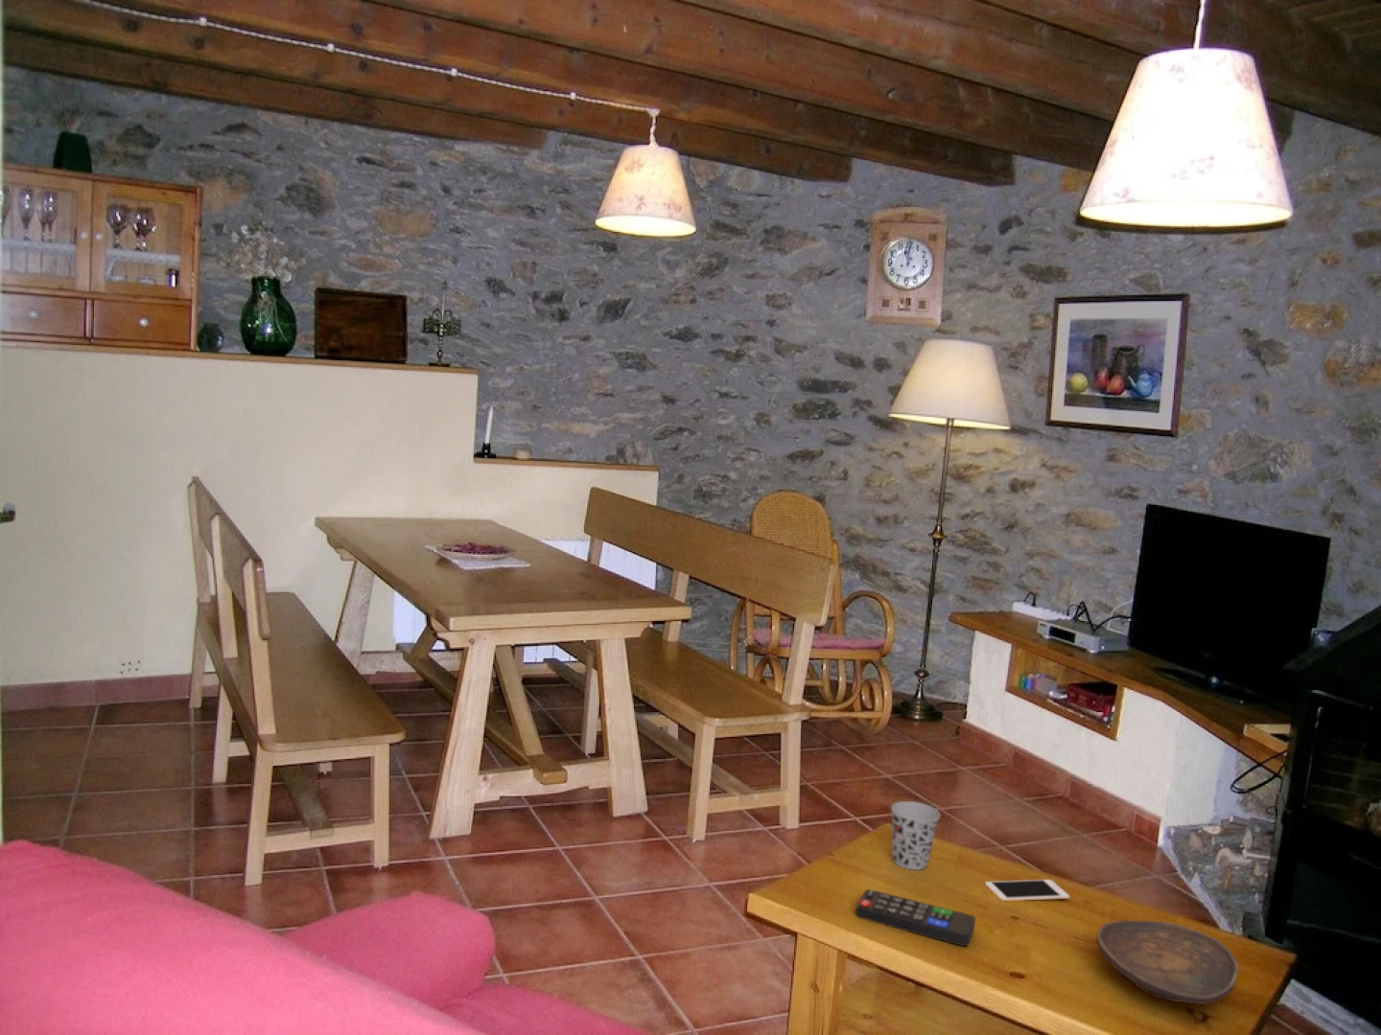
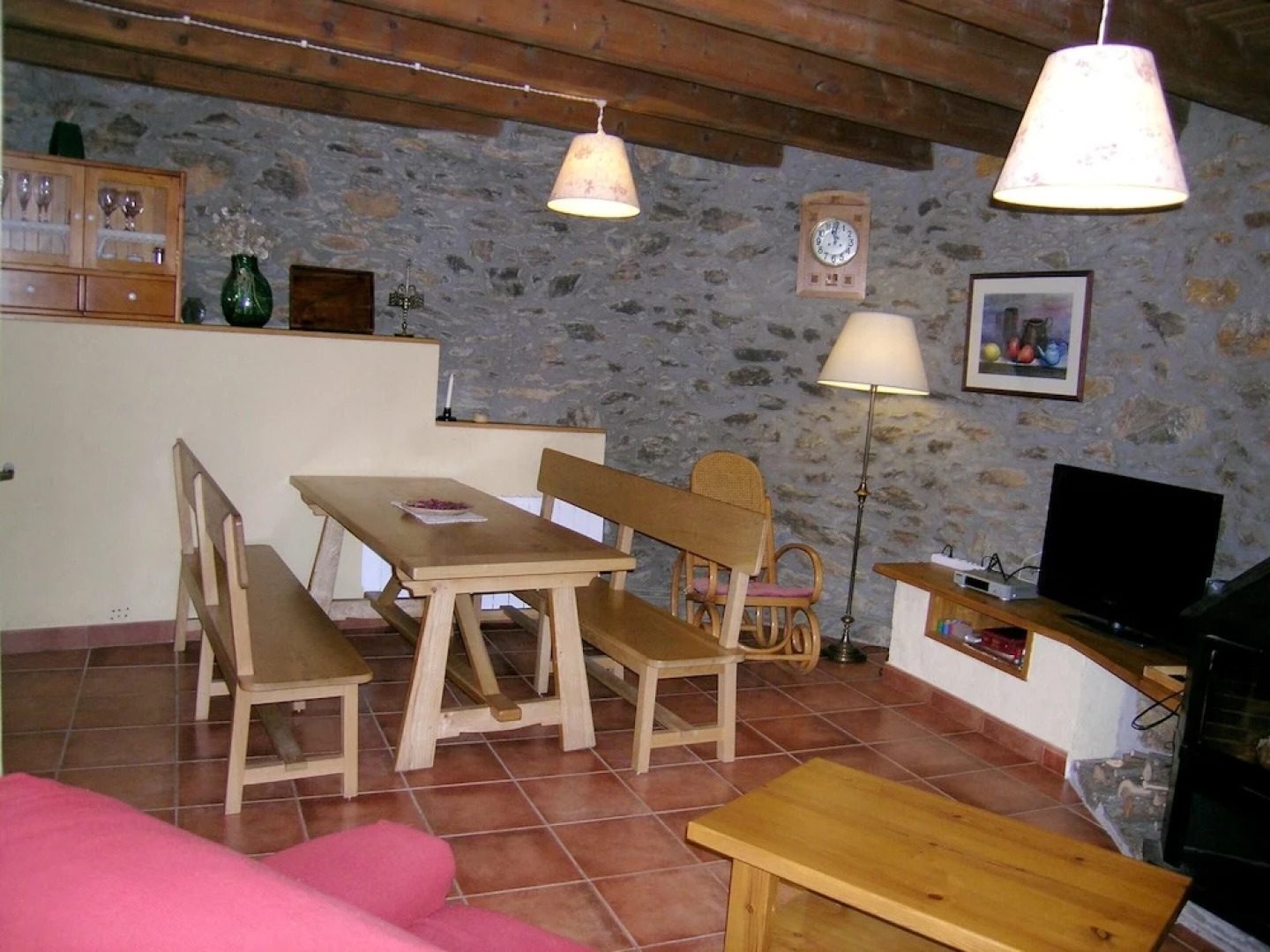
- cell phone (1027, 889)
- cup (912, 836)
- remote control (915, 915)
- decorative bowl (1164, 965)
